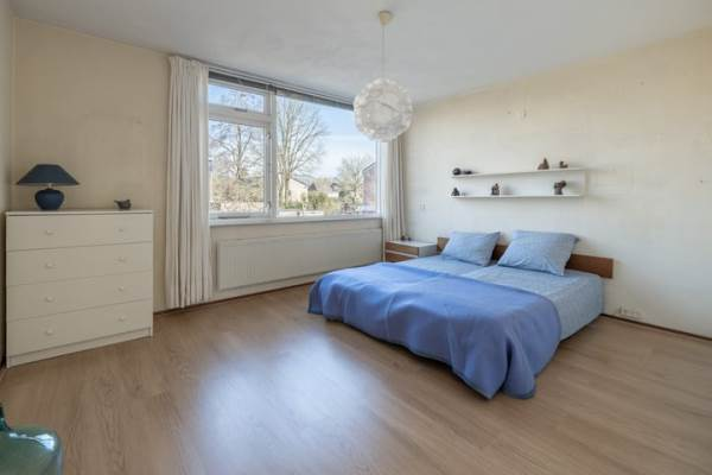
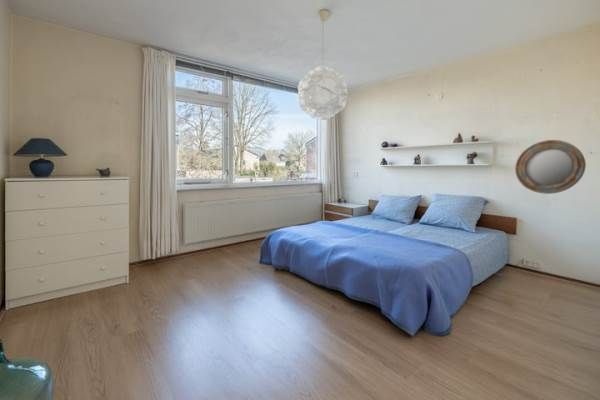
+ home mirror (547, 167)
